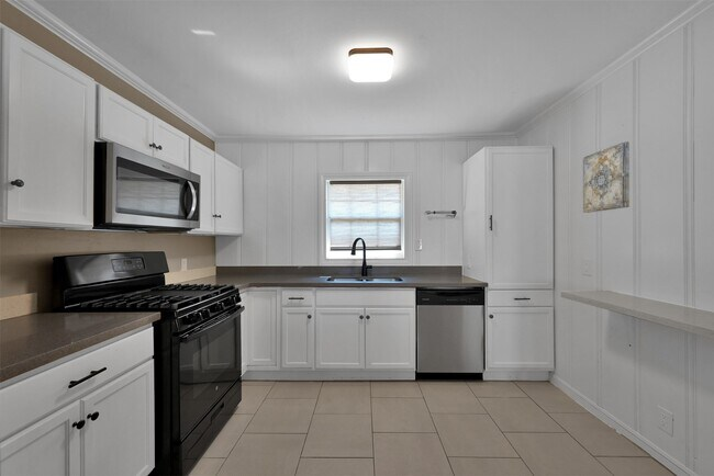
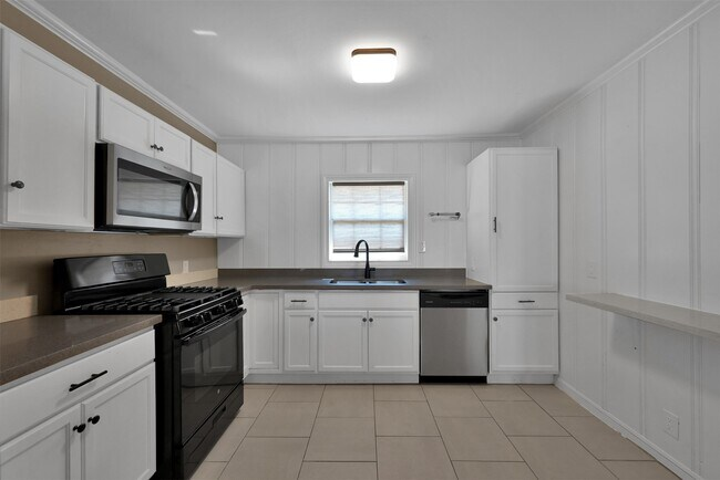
- wall art (604, 180)
